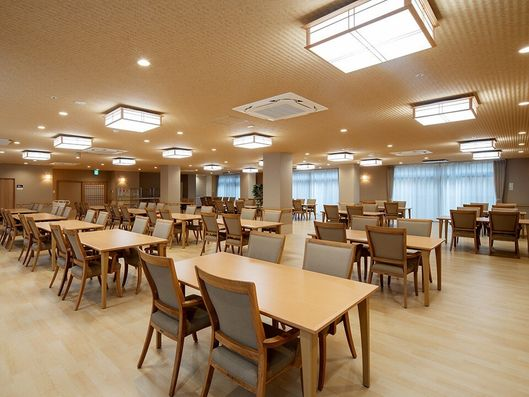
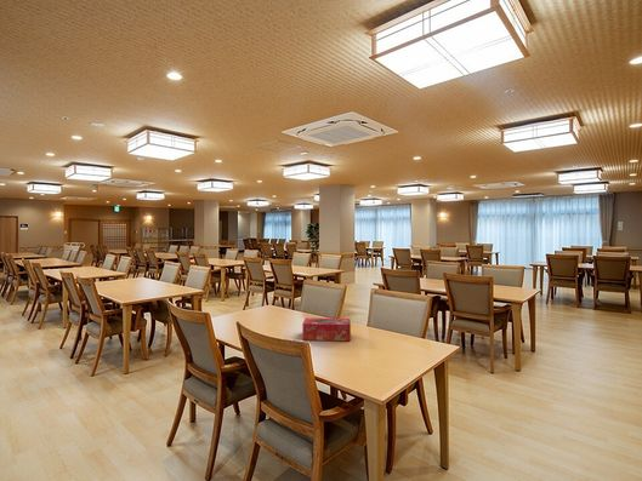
+ tissue box (326, 328)
